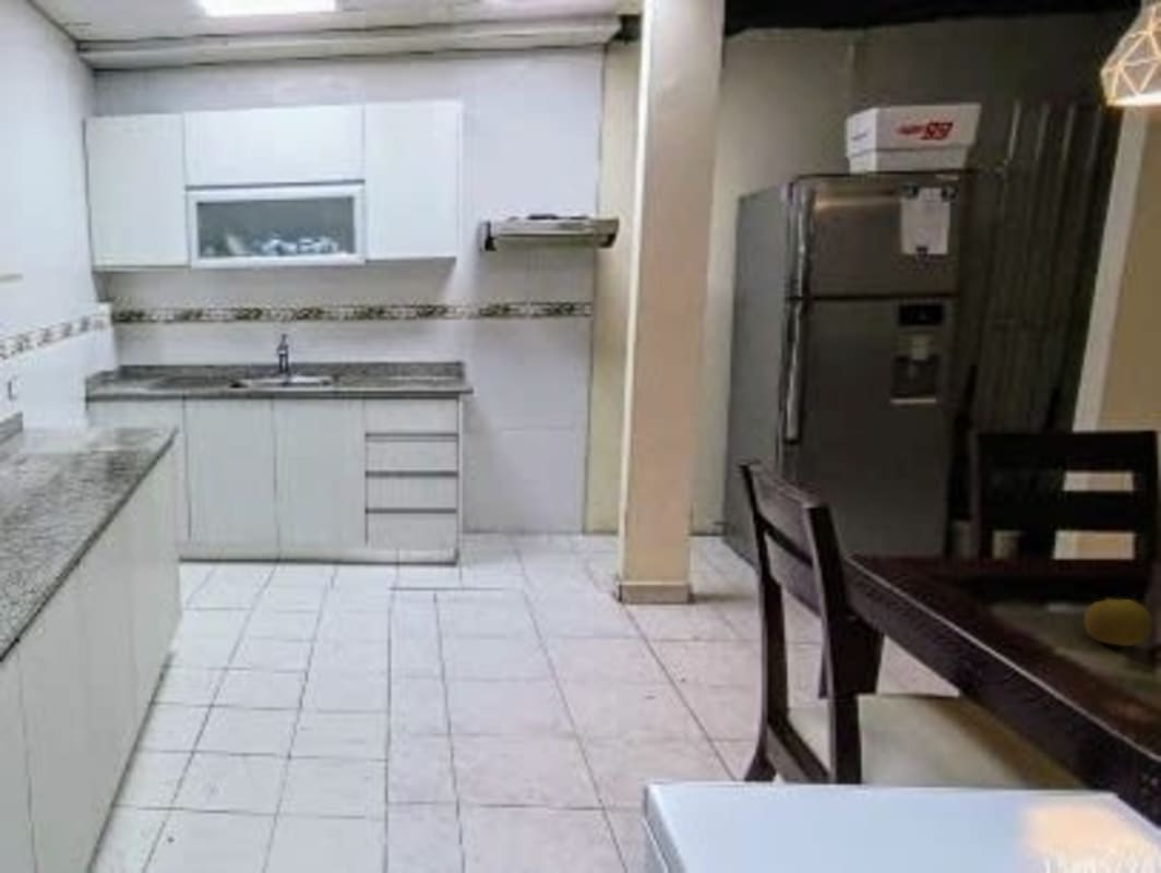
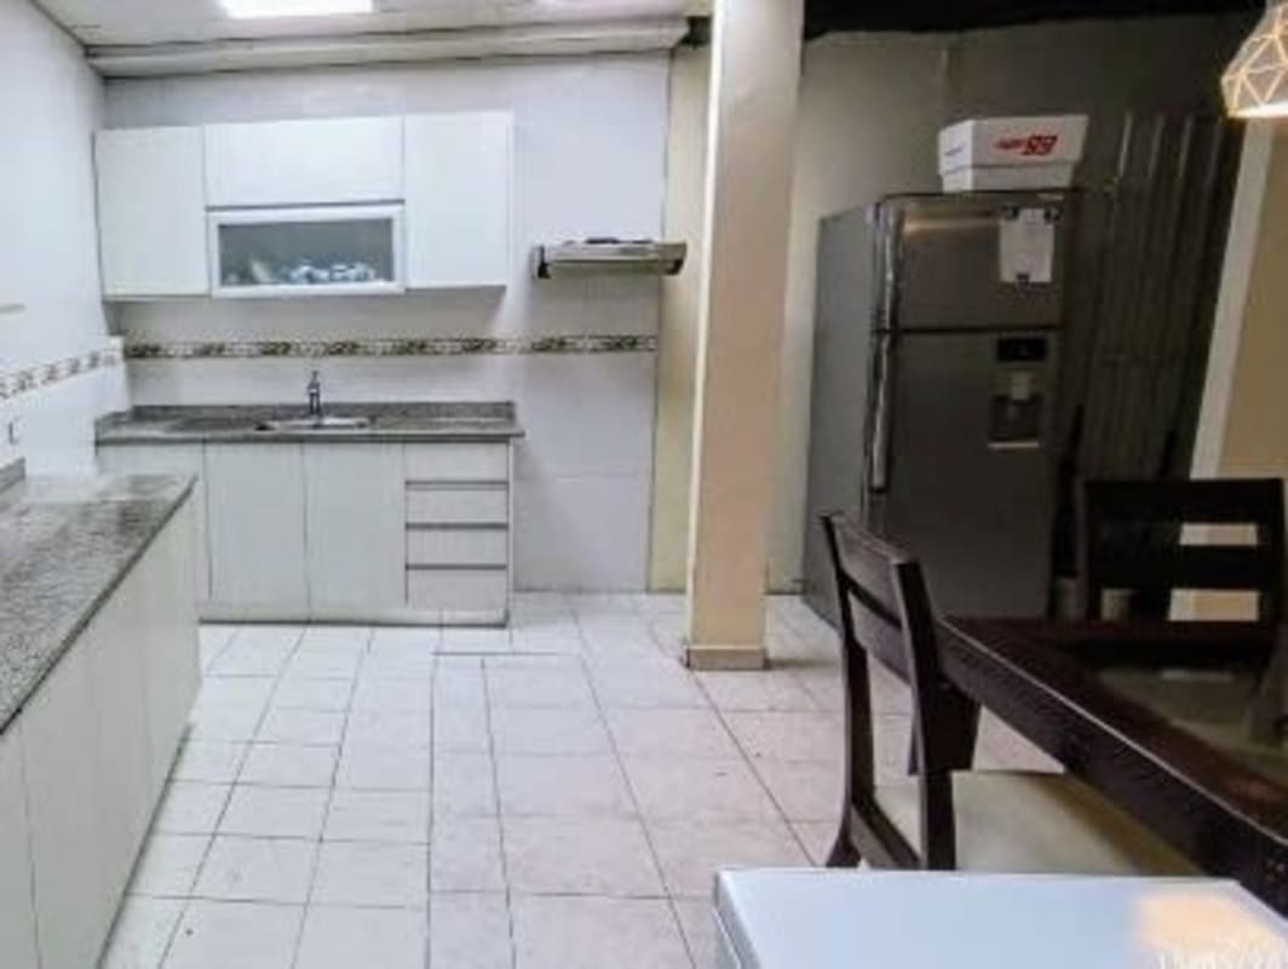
- fruit (1117, 621)
